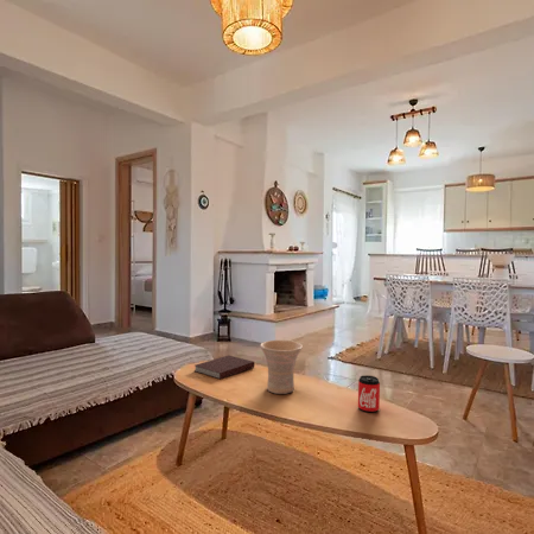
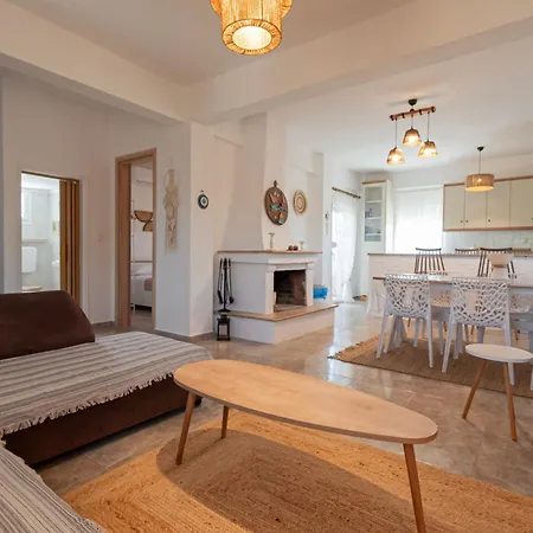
- notebook (224, 365)
- can (368, 393)
- vase (280, 367)
